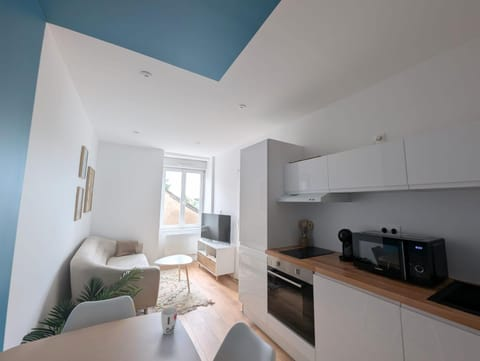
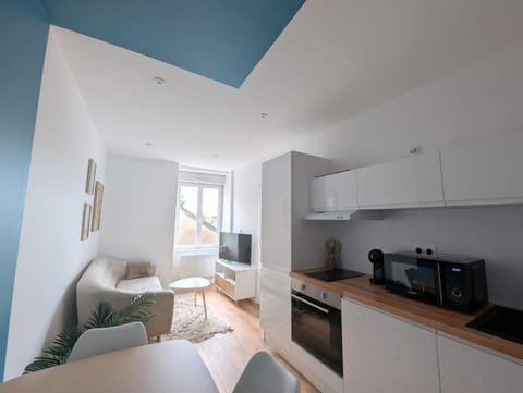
- cup (168, 321)
